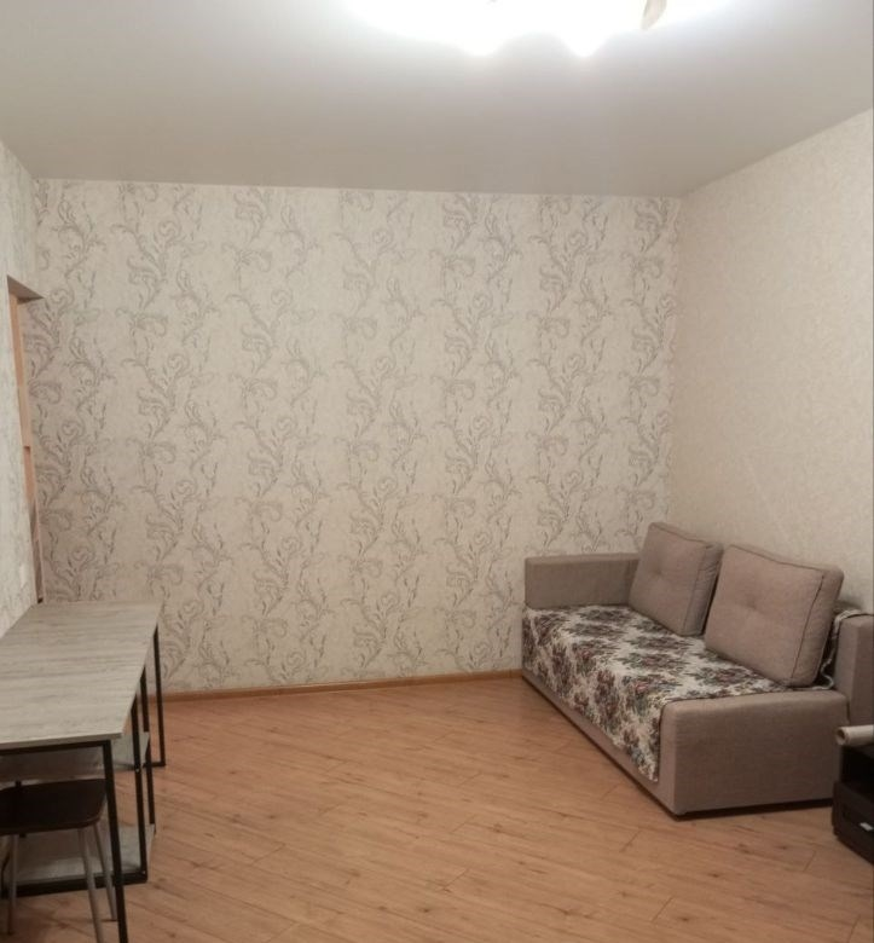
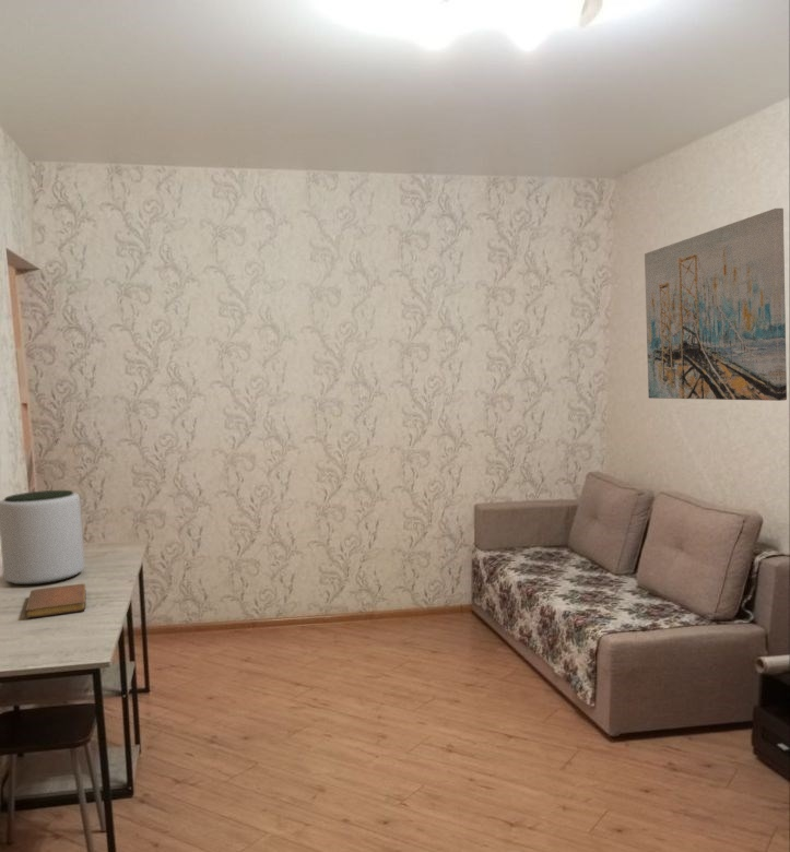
+ notebook (57, 599)
+ wall art (706, 317)
+ plant pot (42, 535)
